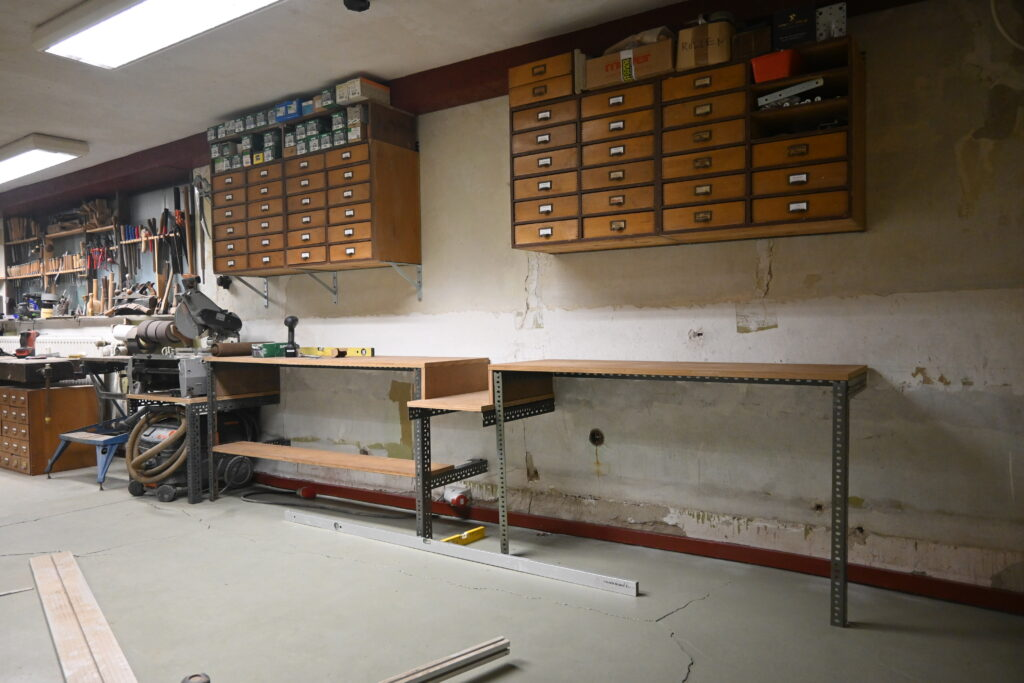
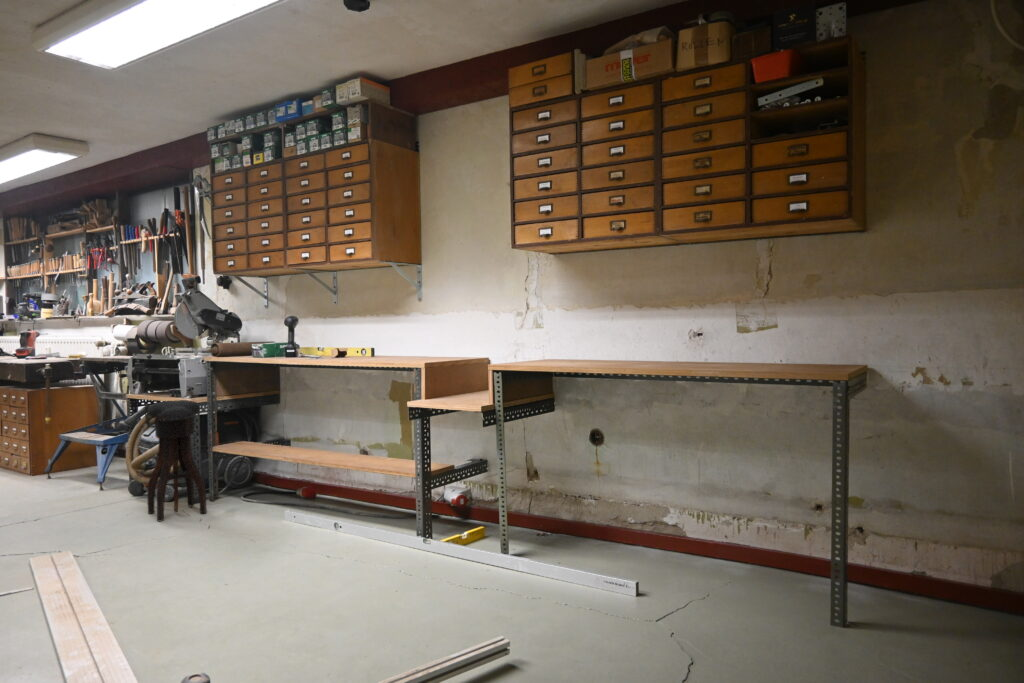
+ stool (174, 458)
